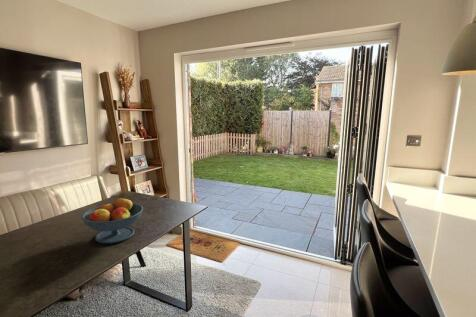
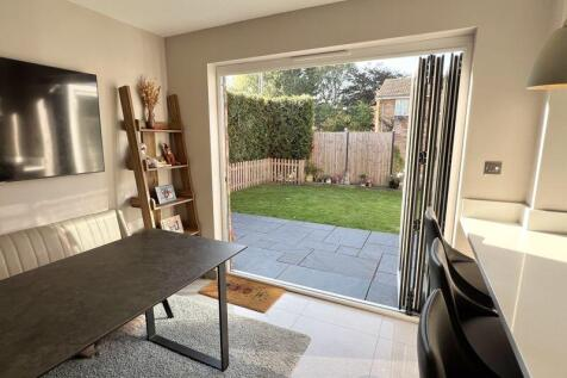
- fruit bowl (114, 219)
